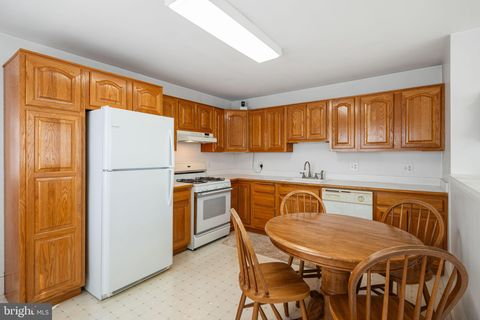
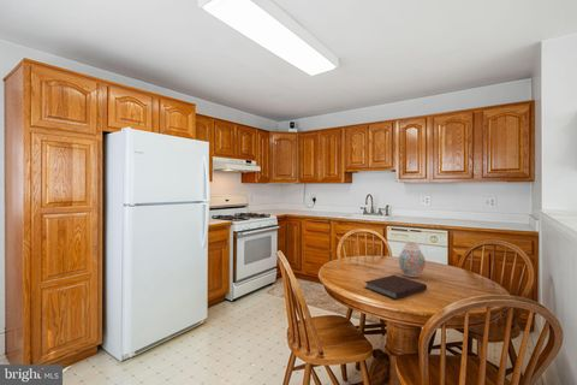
+ vase (411, 259)
+ notebook (394, 285)
